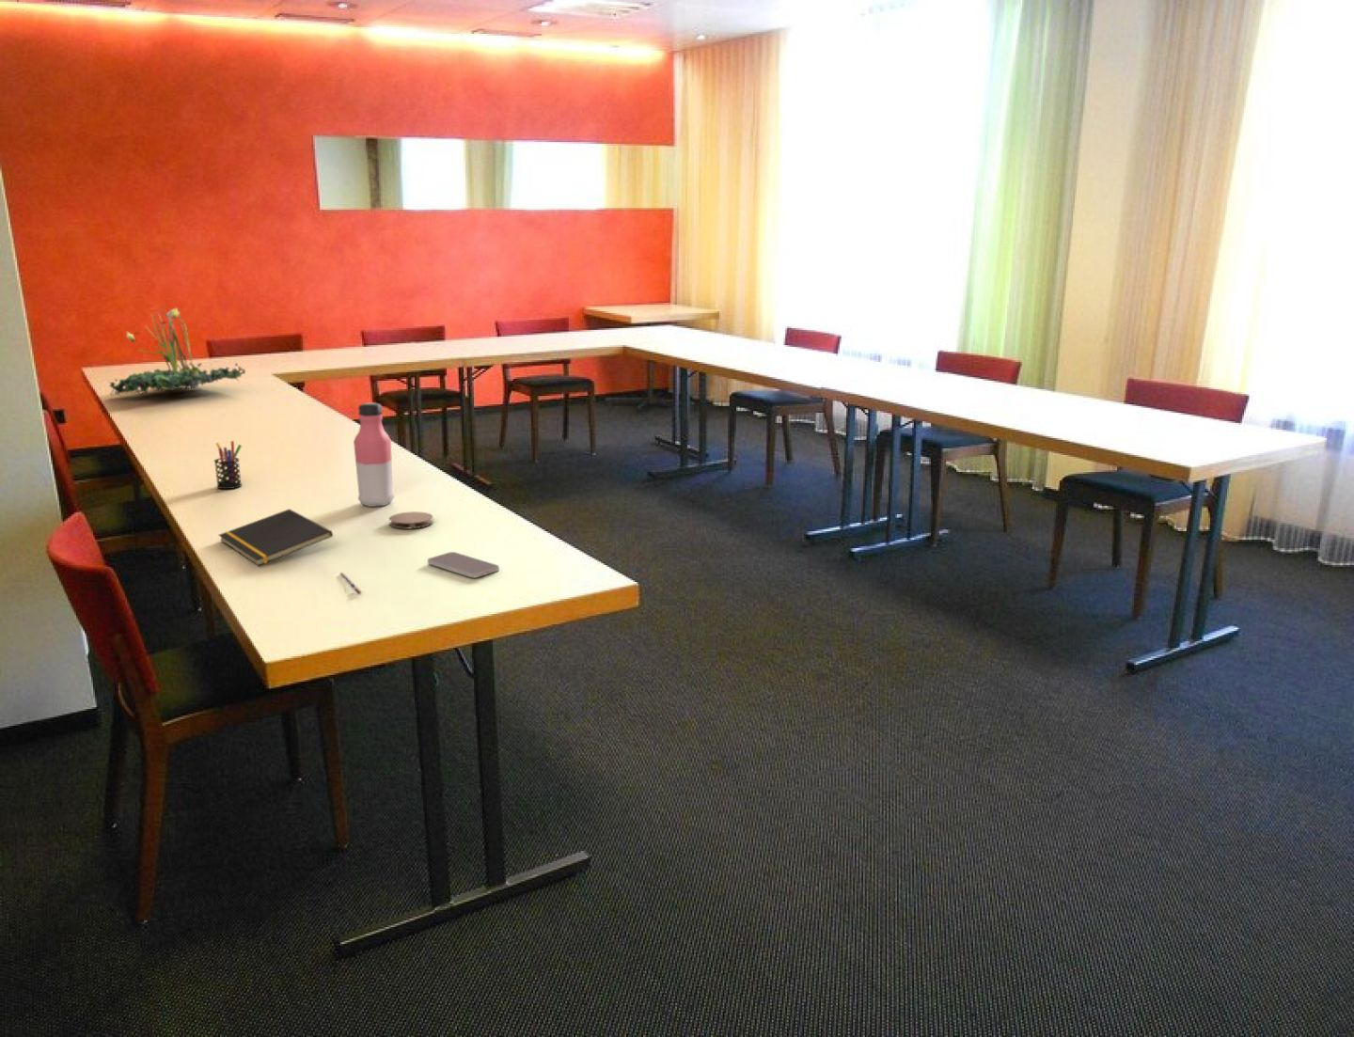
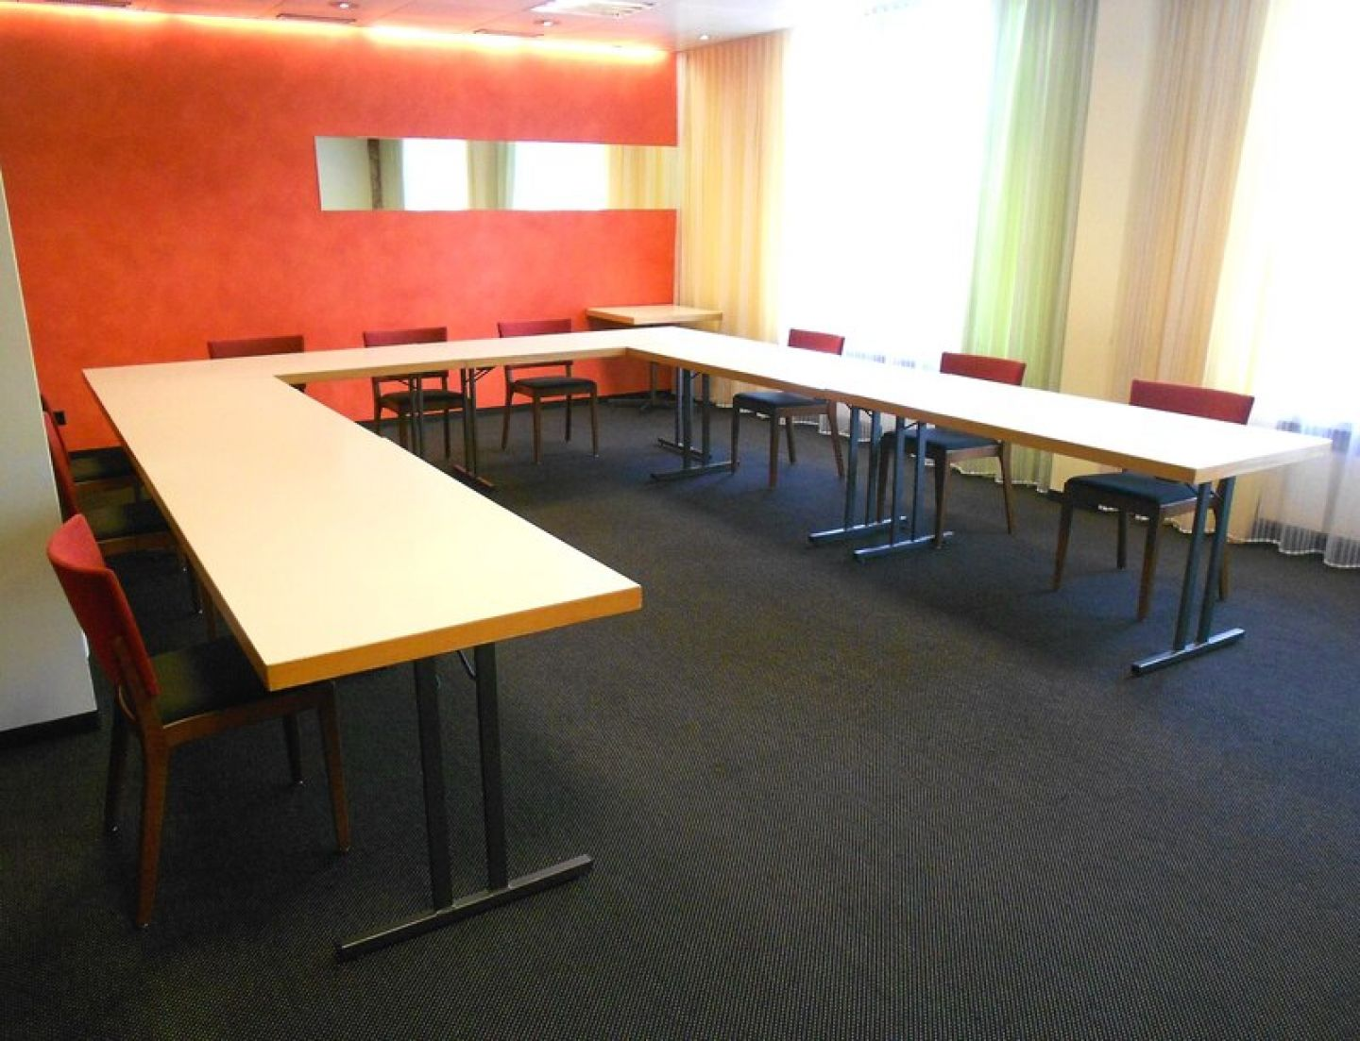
- water bottle (373, 454)
- coaster (411, 520)
- plant (175, 351)
- pen holder (230, 463)
- notepad (275, 535)
- pen (350, 582)
- smartphone (463, 564)
